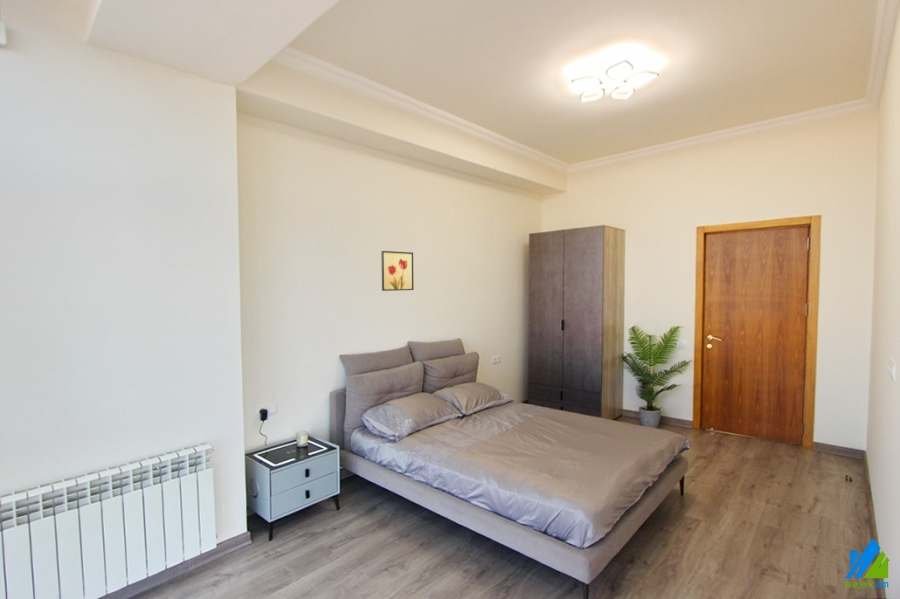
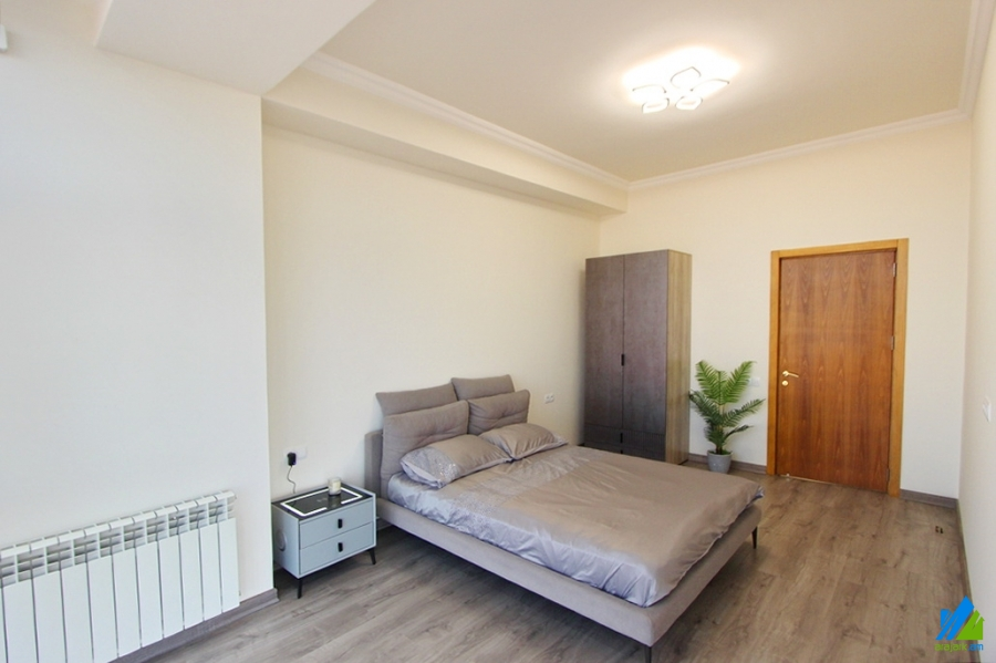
- wall art (397, 271)
